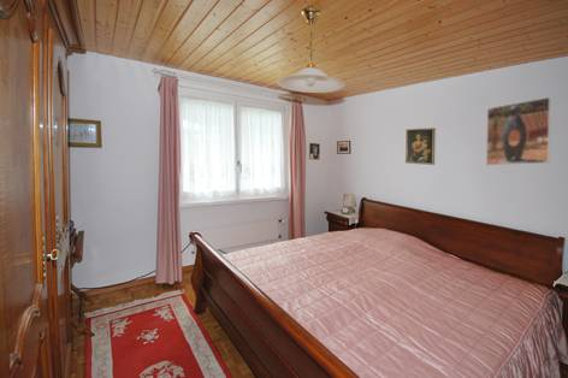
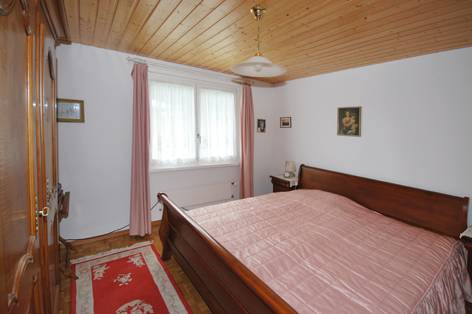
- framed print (516, 134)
